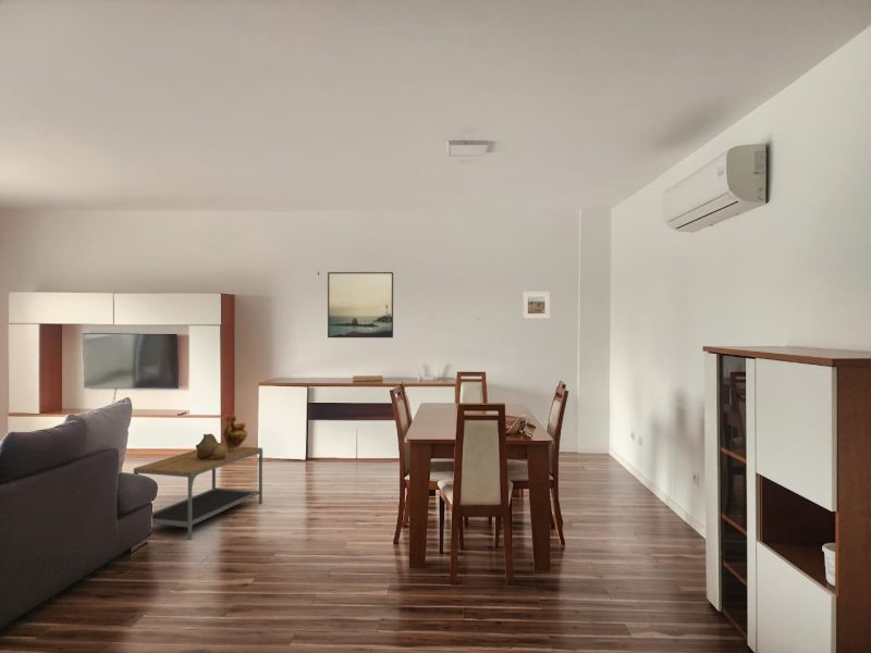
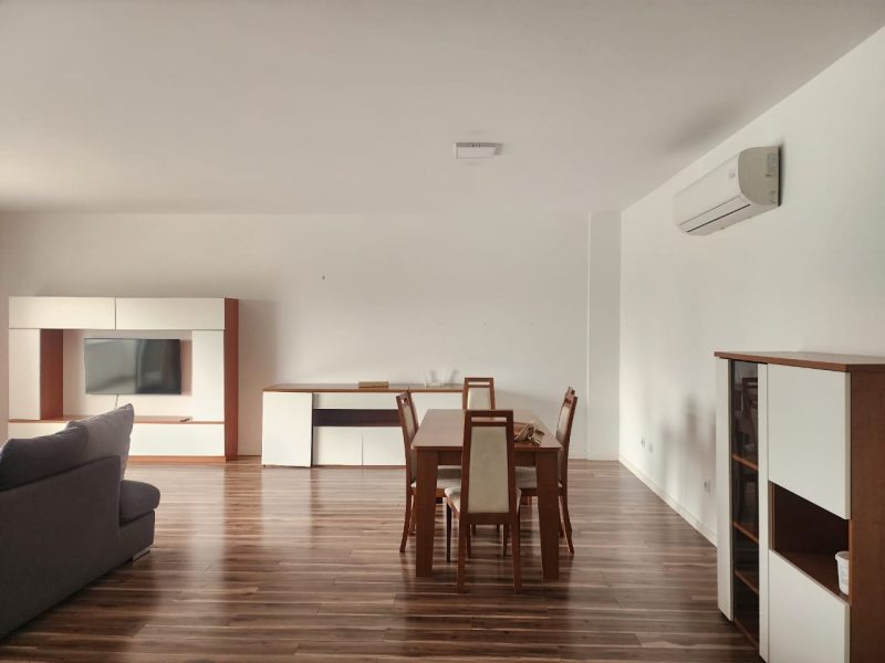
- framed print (536, 305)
- decorative bowl (211, 446)
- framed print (360, 305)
- coffee table (204, 492)
- vase (235, 432)
